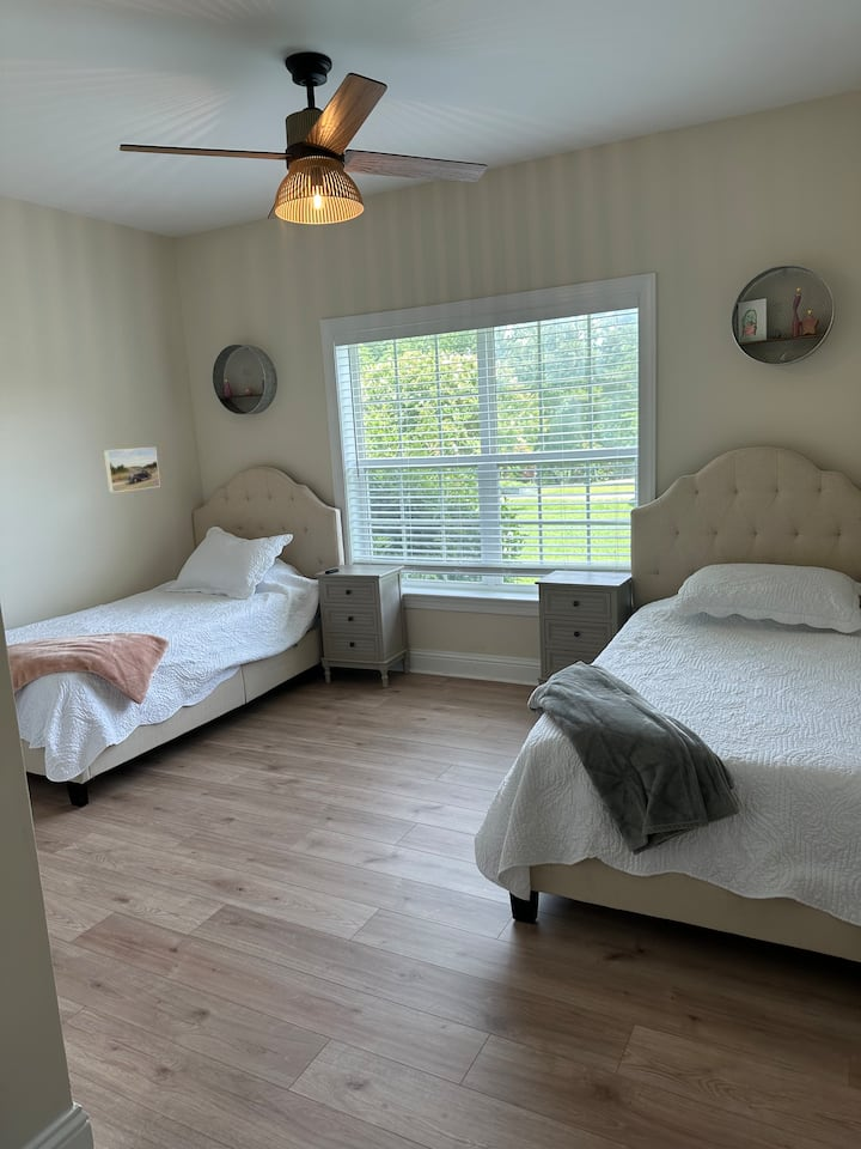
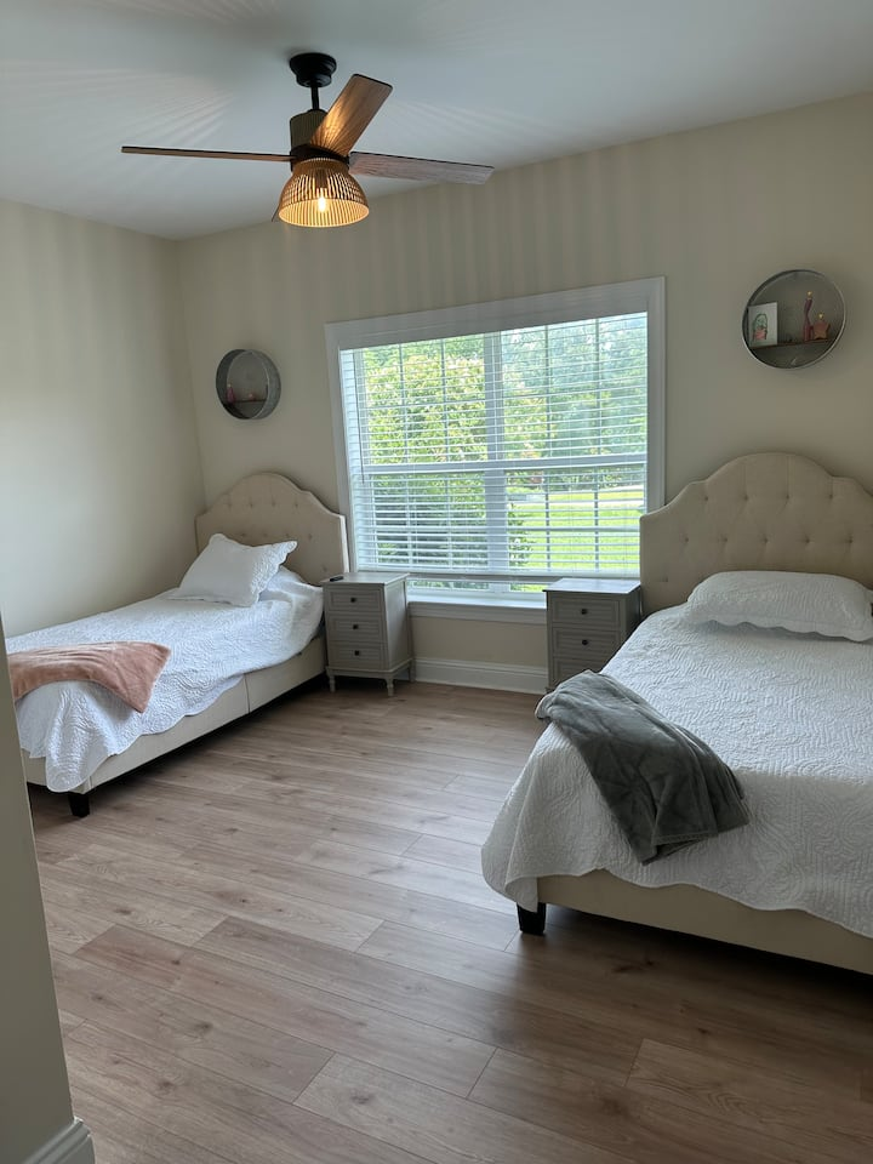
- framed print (133, 469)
